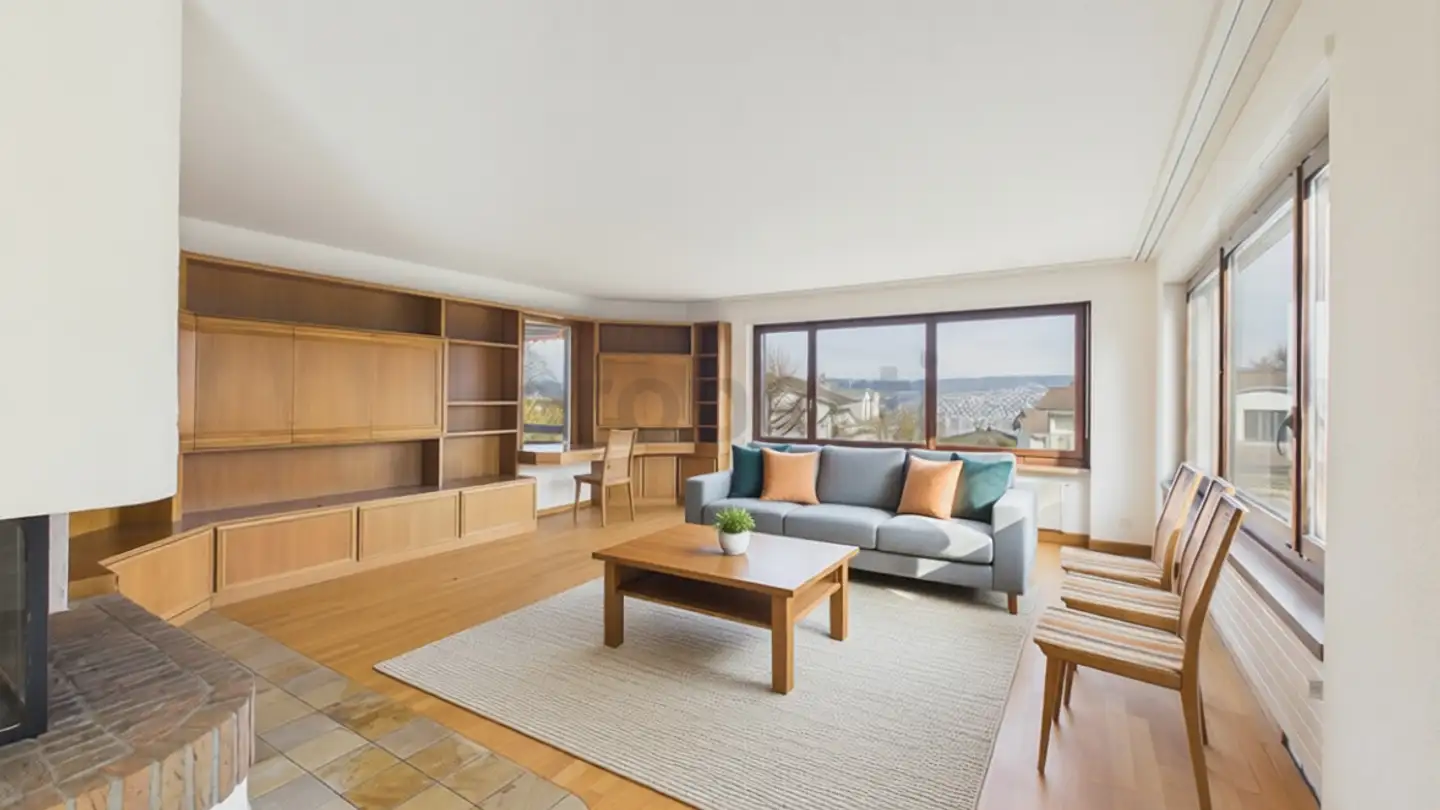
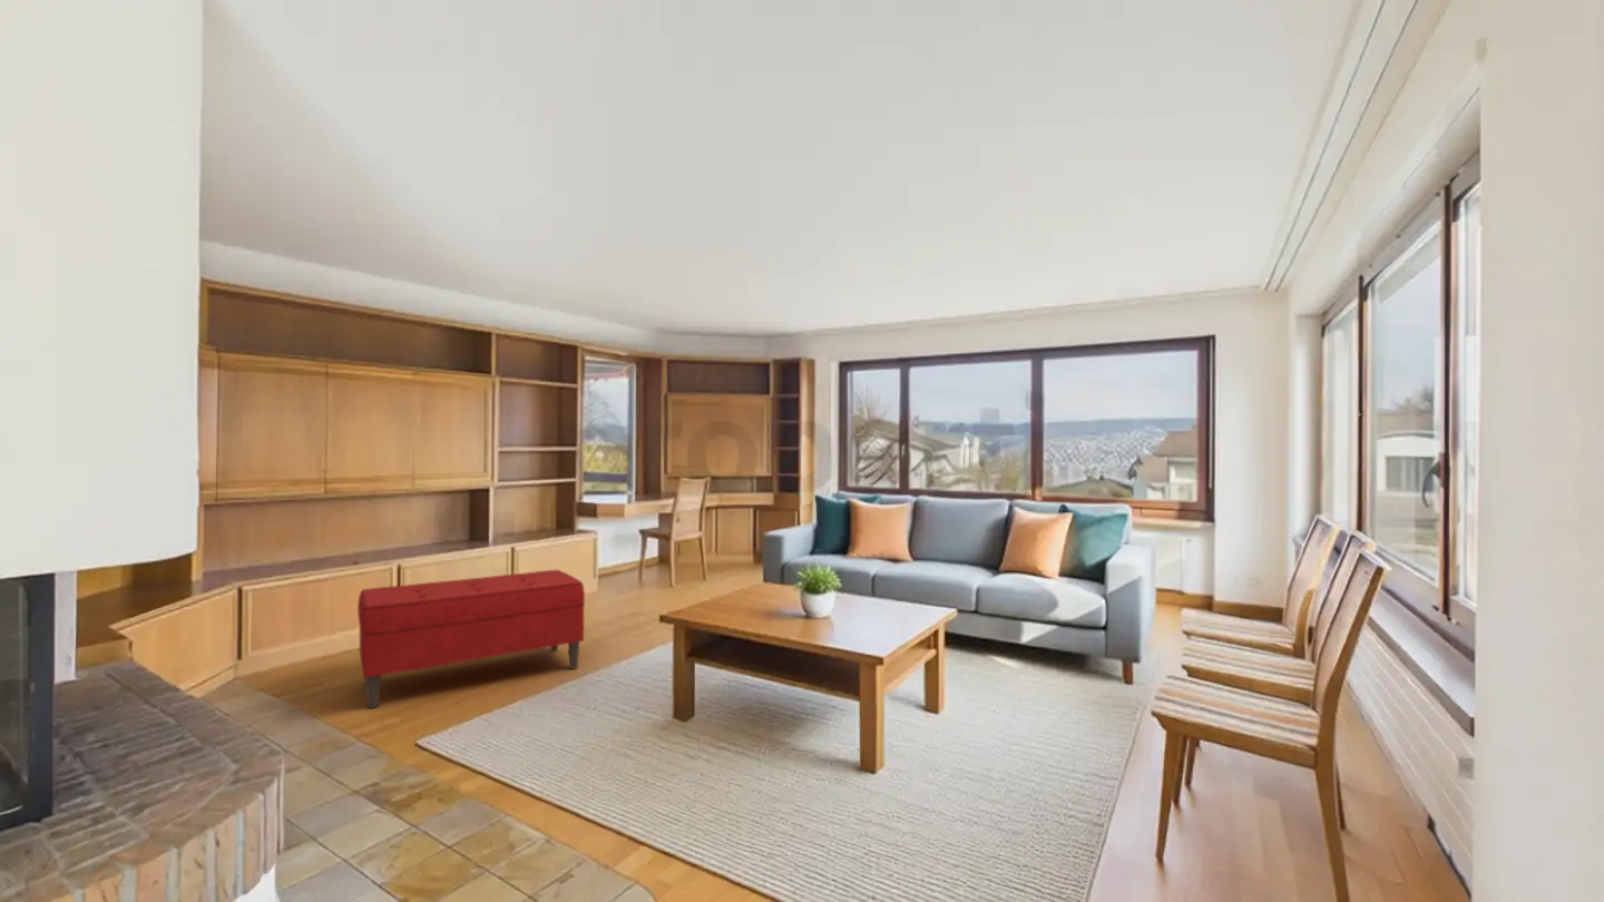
+ bench (475, 629)
